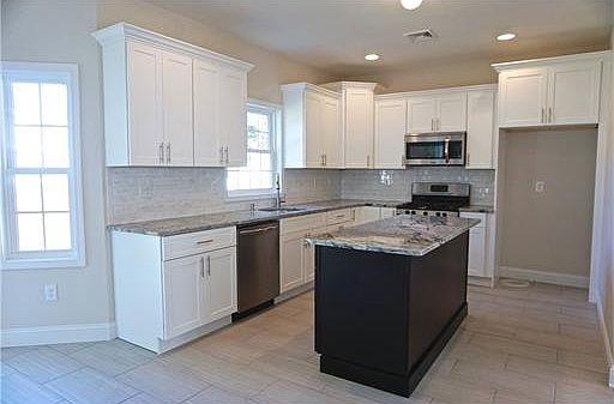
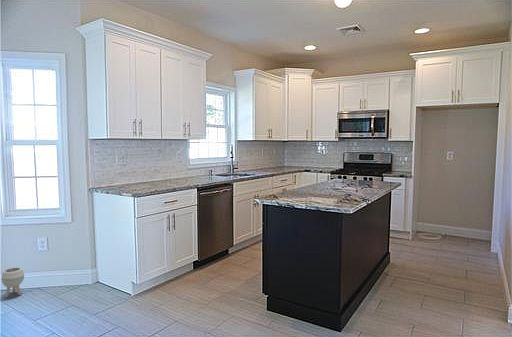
+ planter (13, 282)
